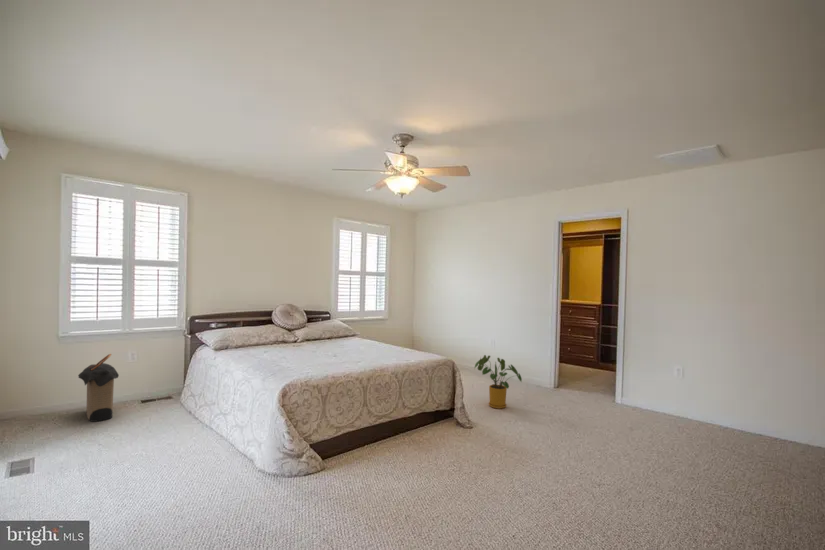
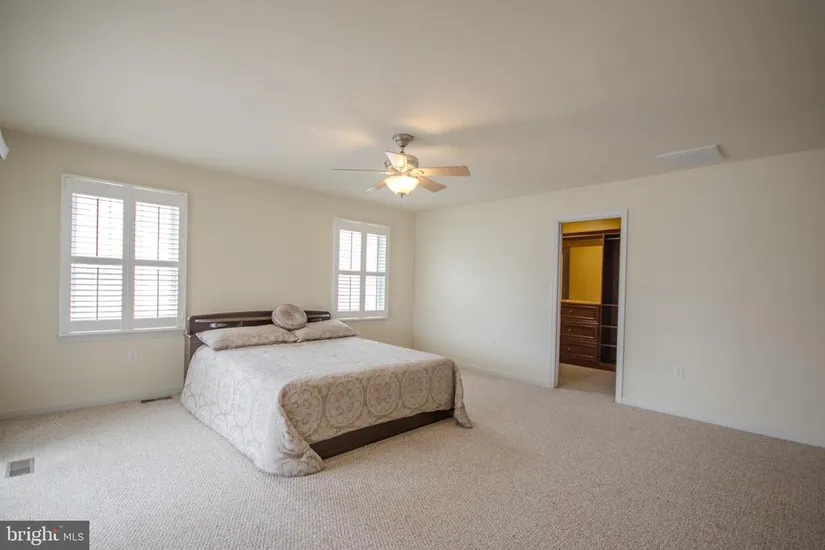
- laundry hamper (98, 384)
- house plant (496, 382)
